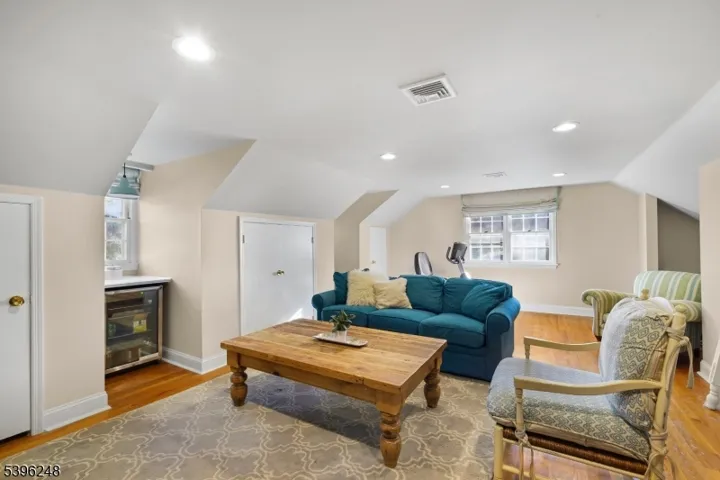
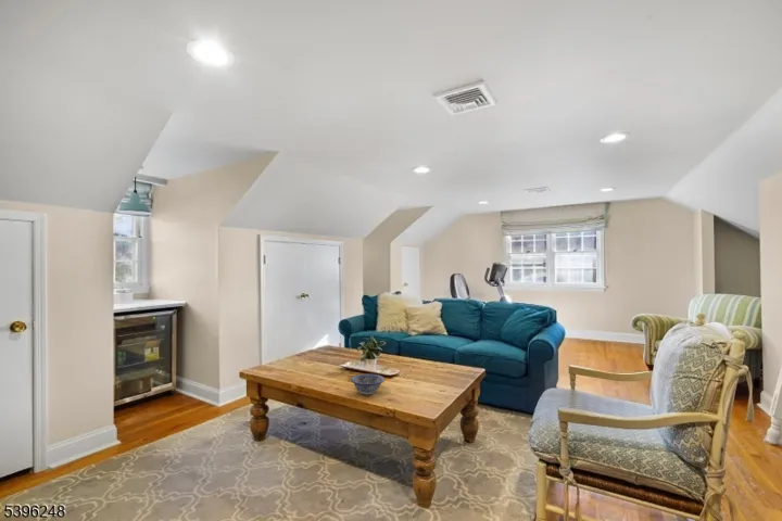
+ bowl (367, 384)
